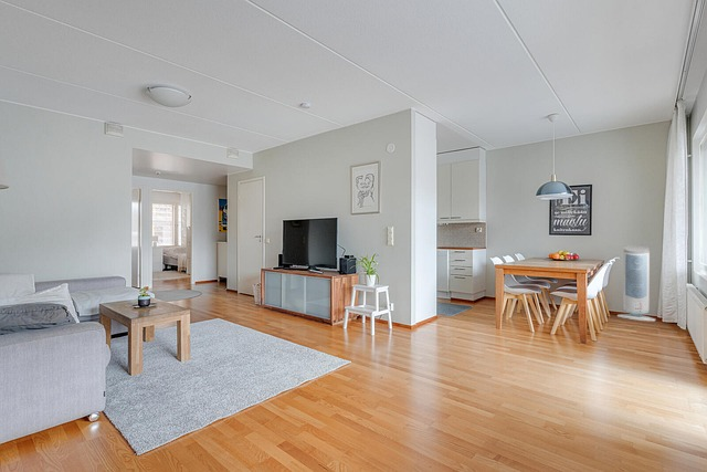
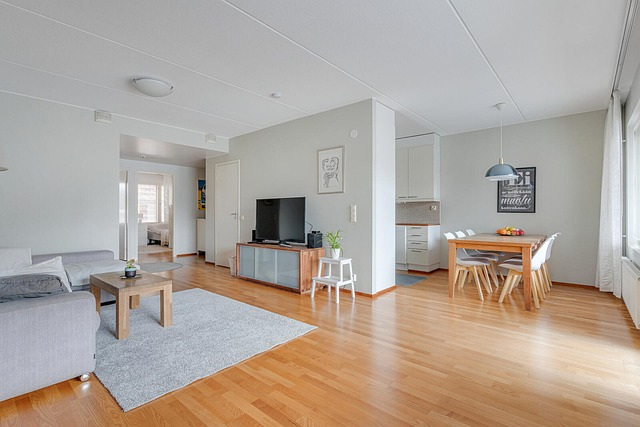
- air purifier (635, 281)
